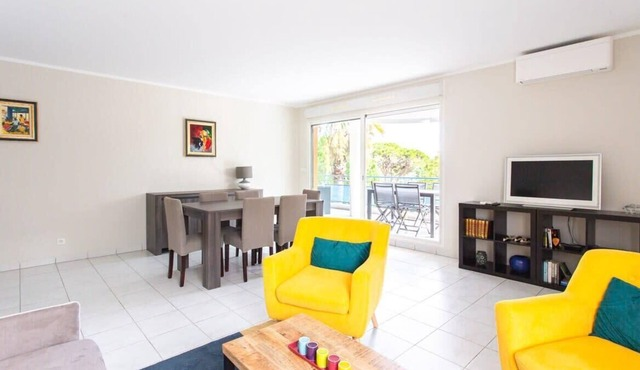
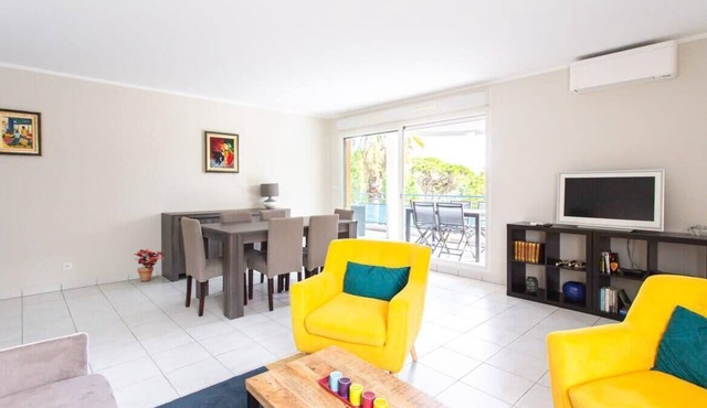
+ potted plant (148, 265)
